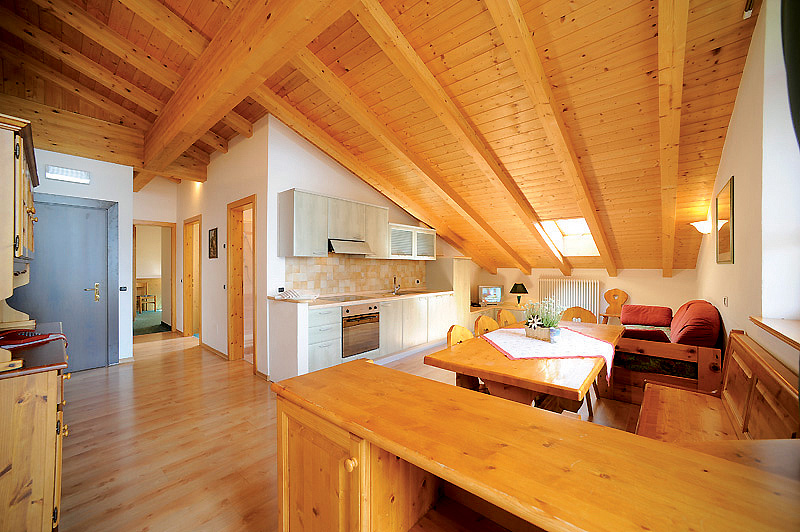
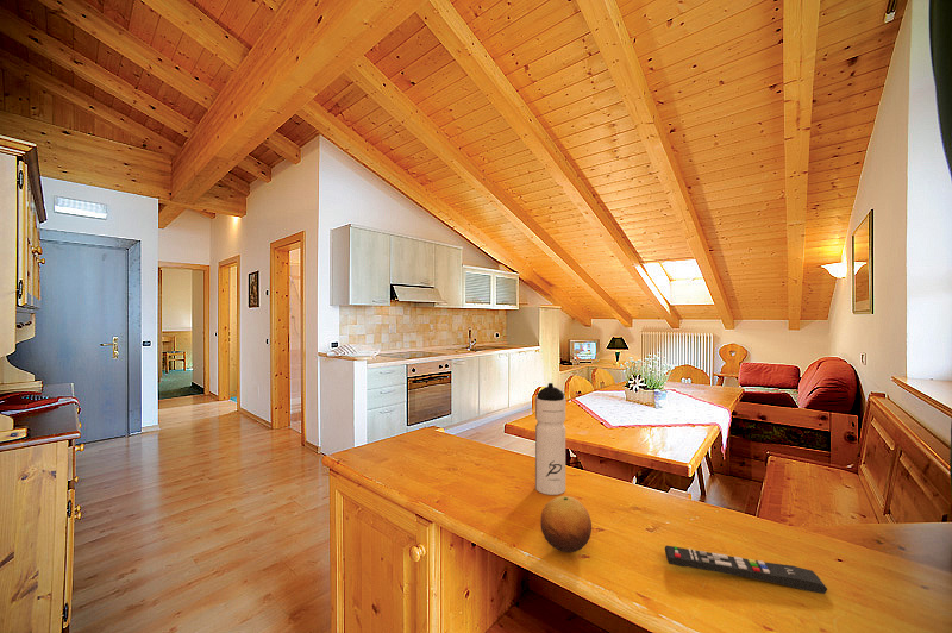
+ remote control (739, 568)
+ fruit (565, 522)
+ water bottle (550, 435)
